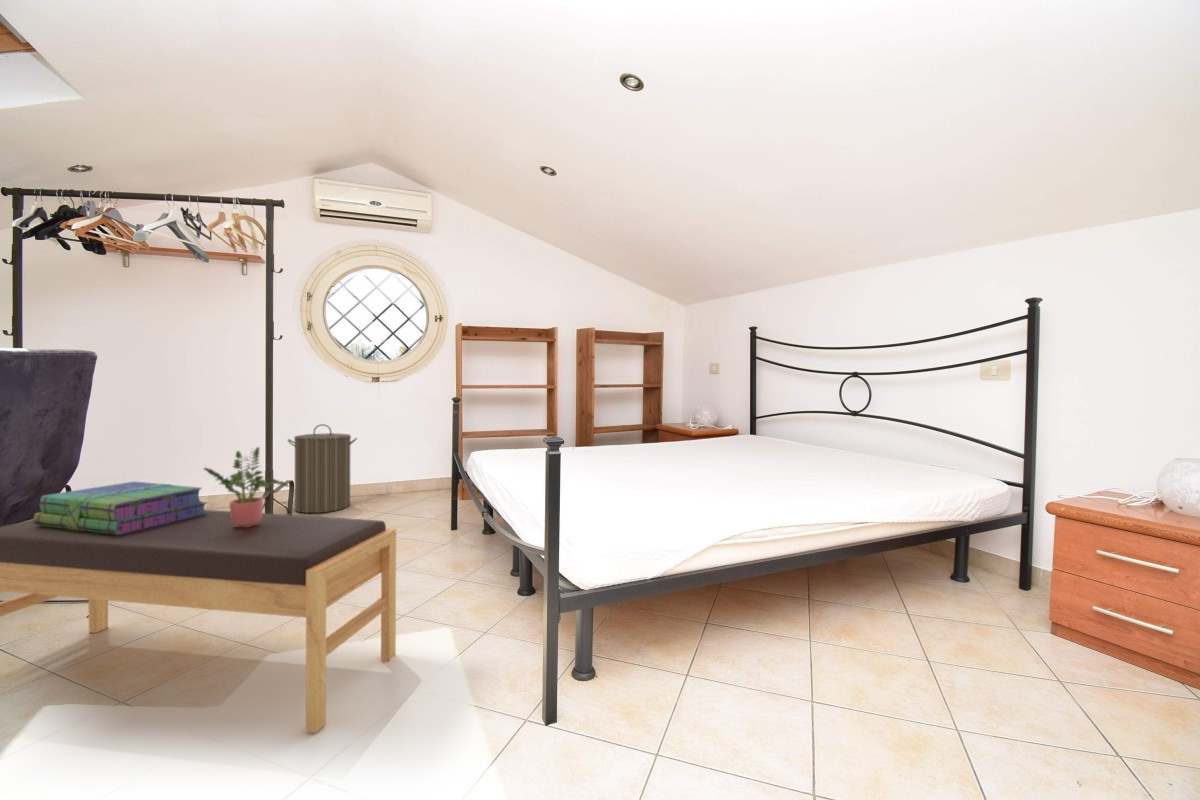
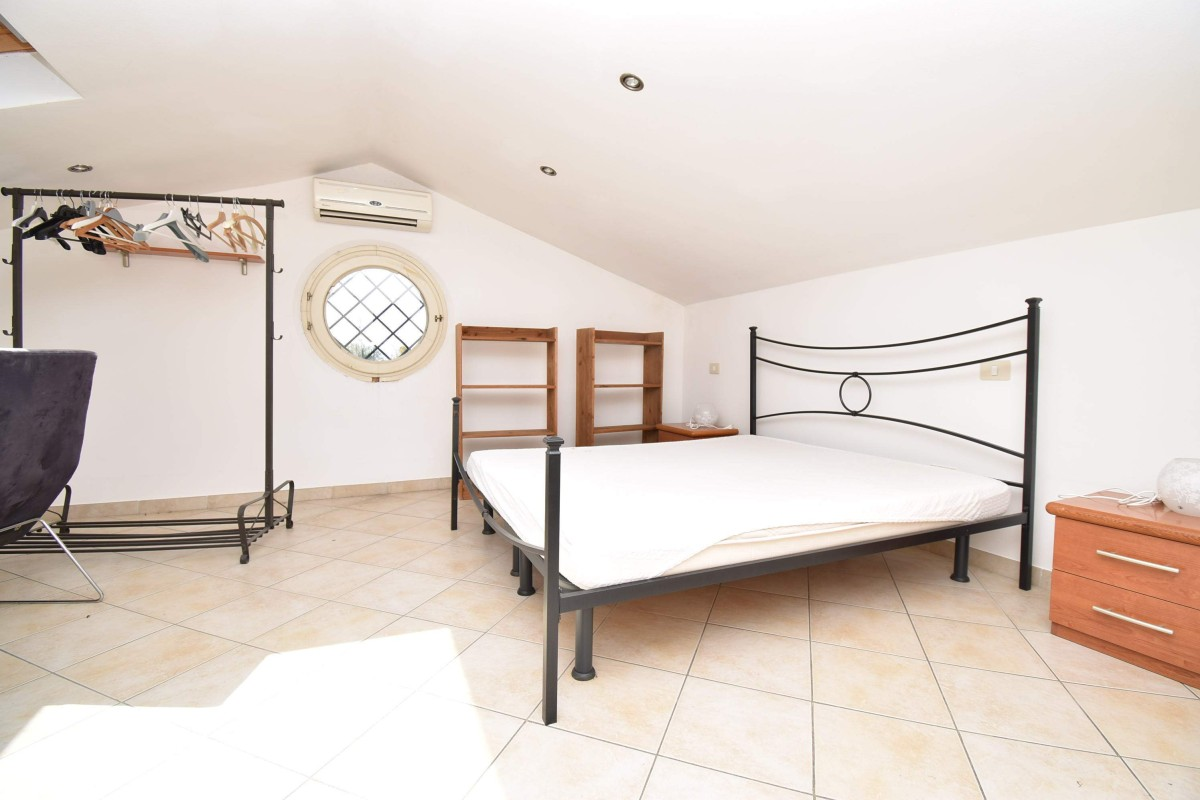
- bench (190, 598)
- potted plant (250, 488)
- laundry hamper (323, 465)
- stack of books (125, 505)
